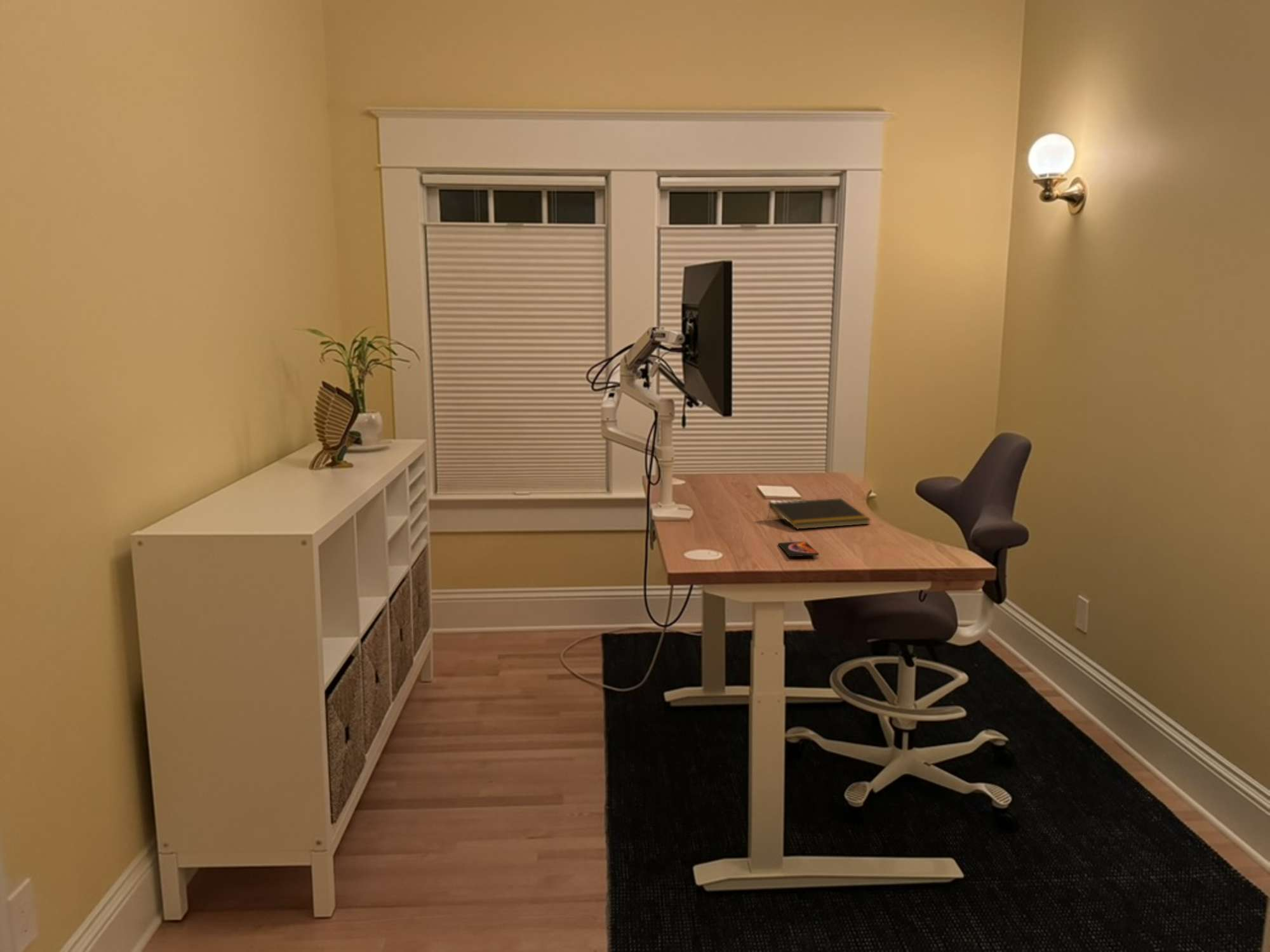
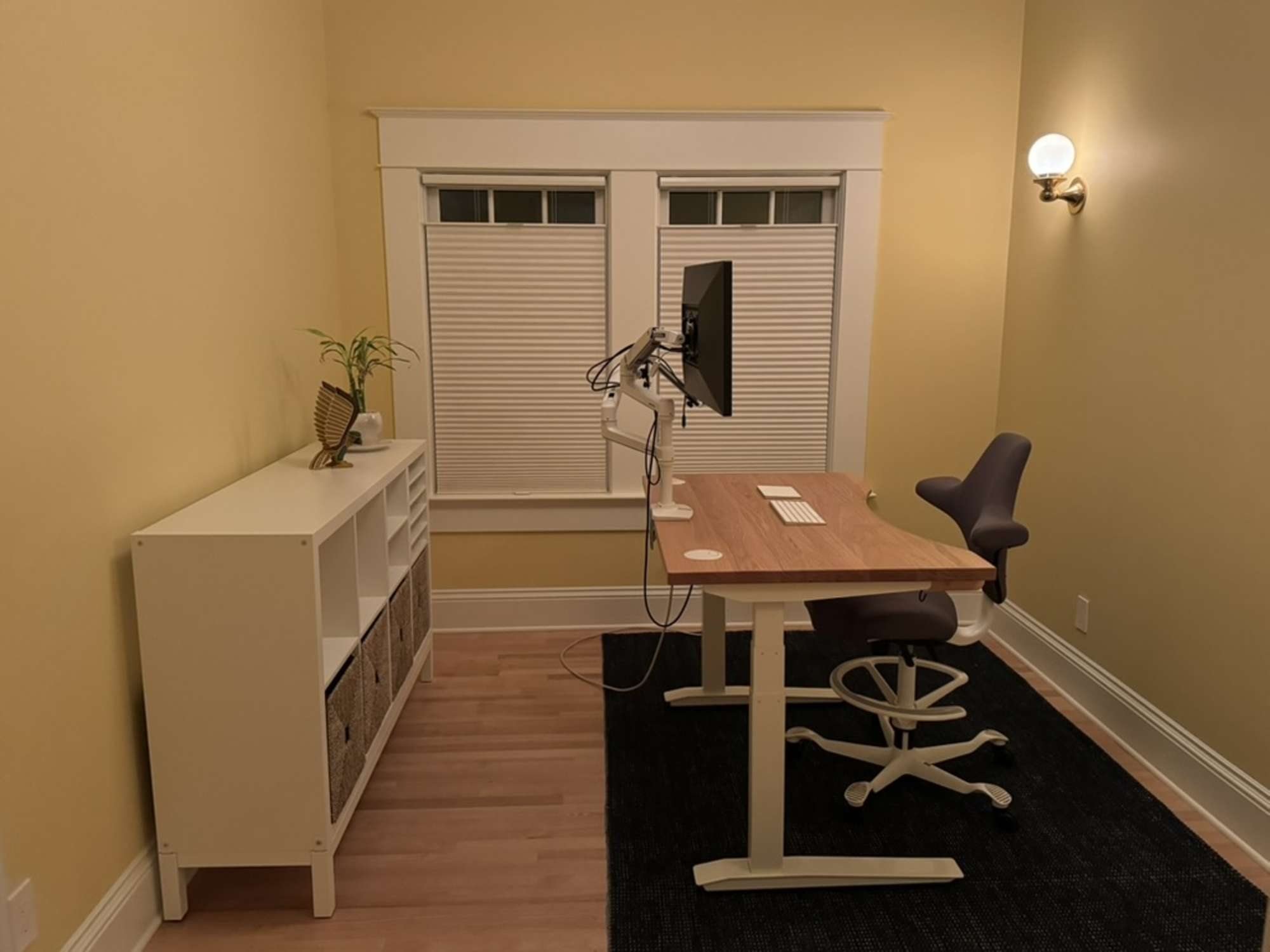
- smartphone (798, 548)
- notepad (819, 513)
